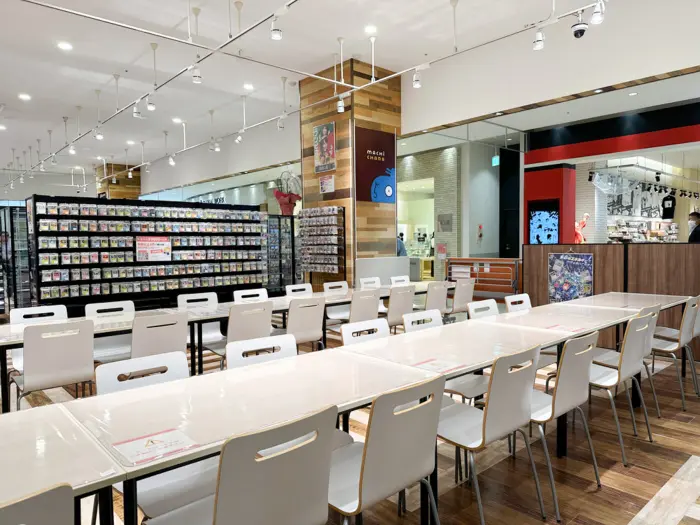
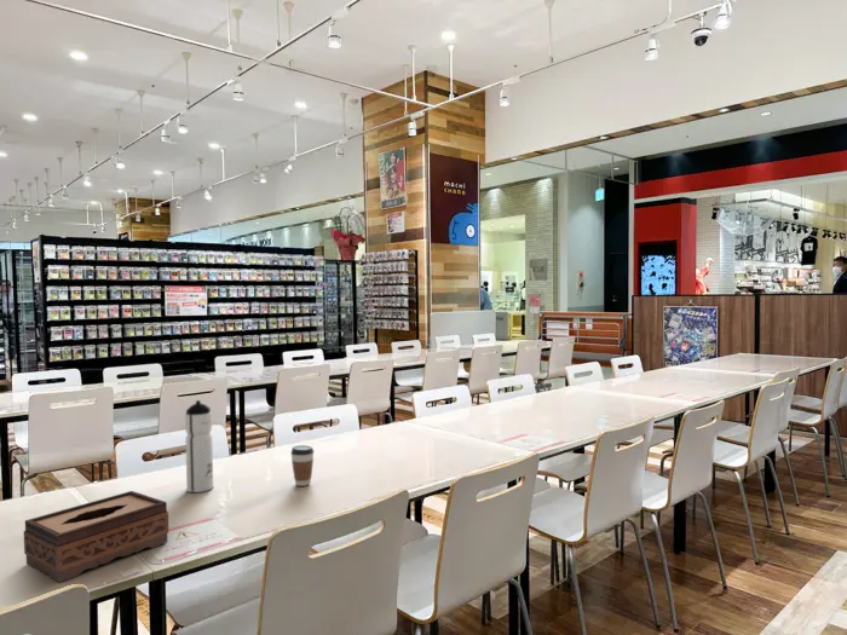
+ tissue box (98, 531)
+ water bottle (198, 444)
+ coffee cup (302, 464)
